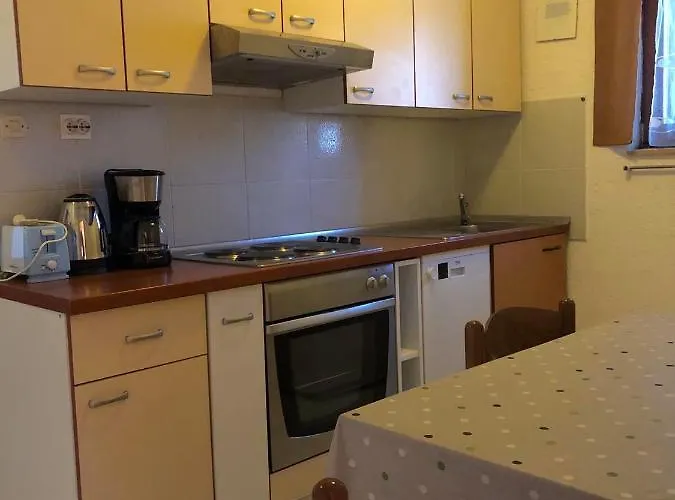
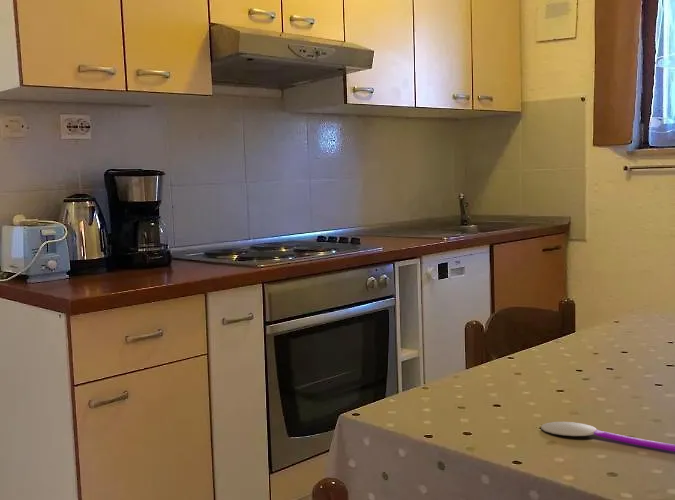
+ spoon (613, 435)
